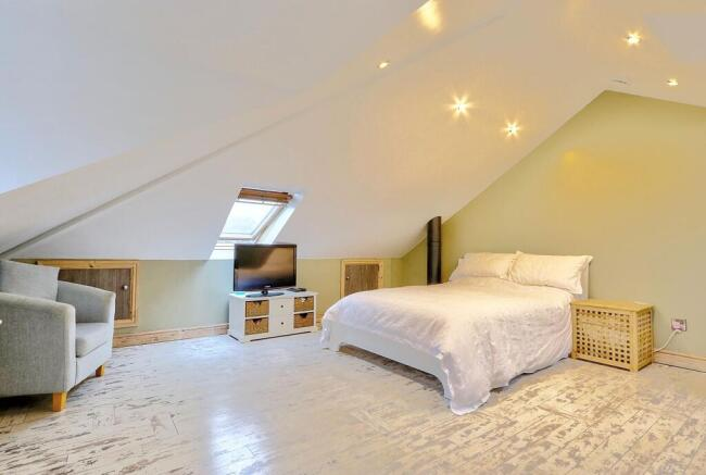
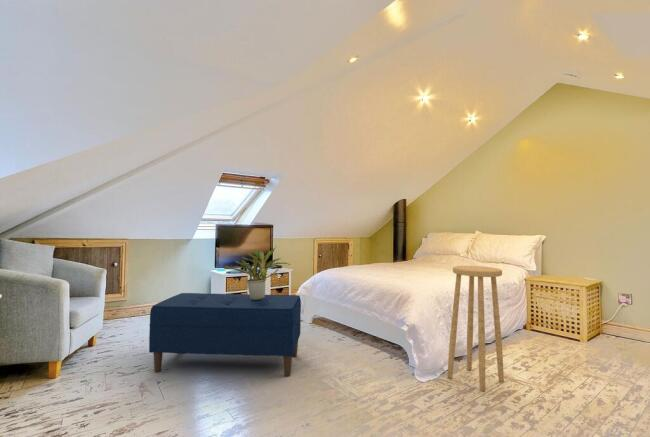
+ potted plant (261, 273)
+ bench (230, 331)
+ stool (478, 323)
